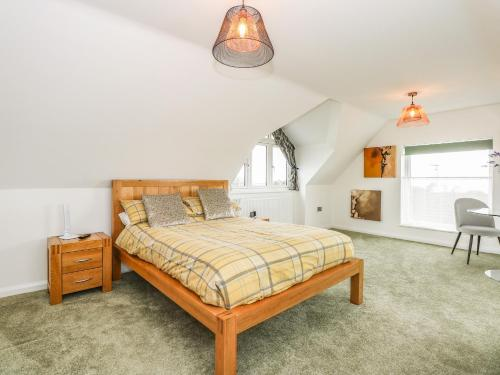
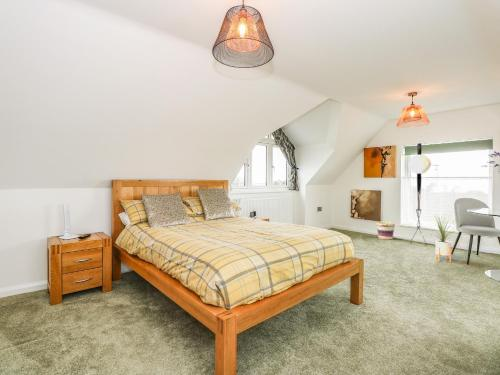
+ basket (385, 230)
+ floor lamp (419, 193)
+ house plant (443, 235)
